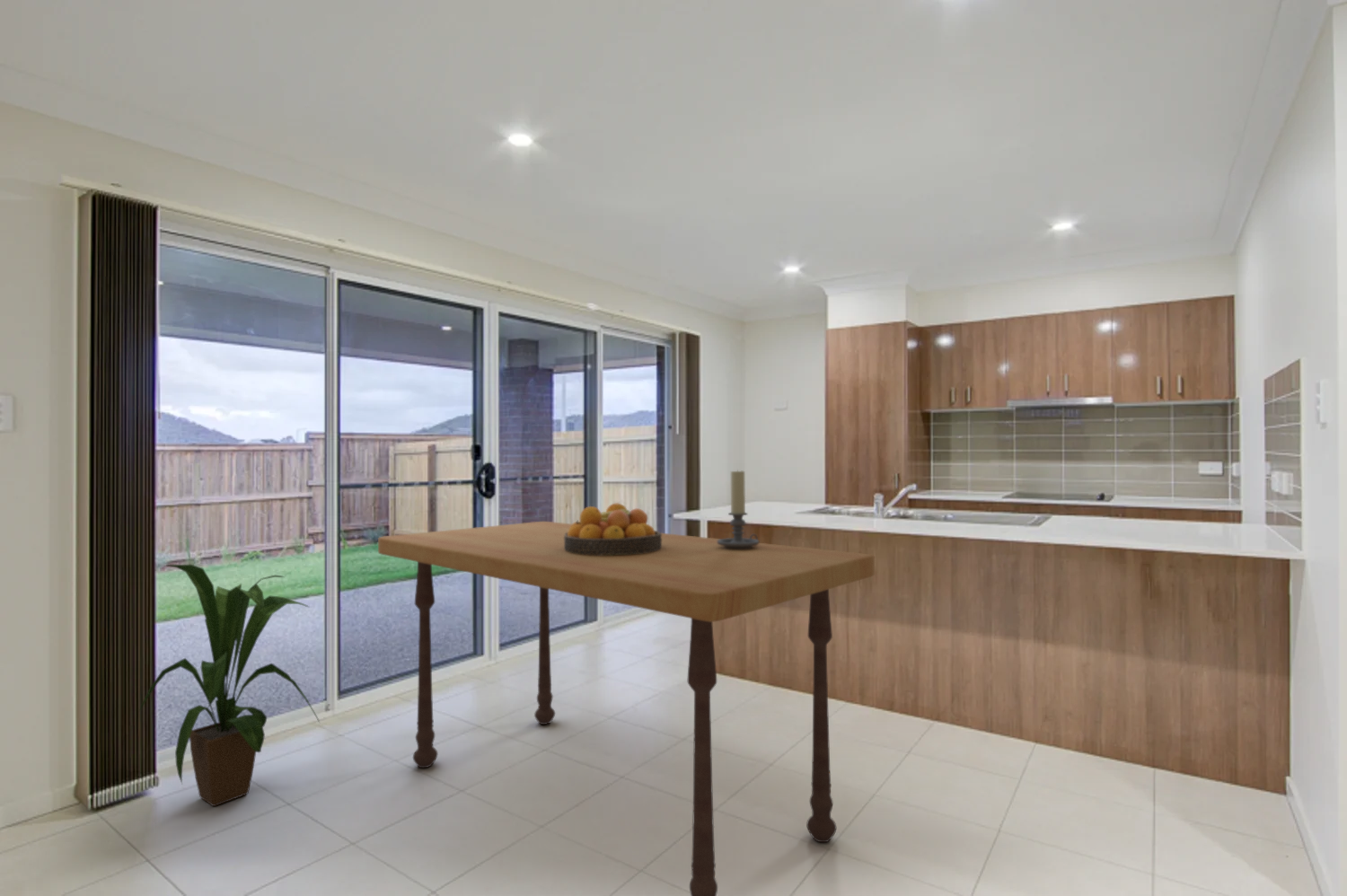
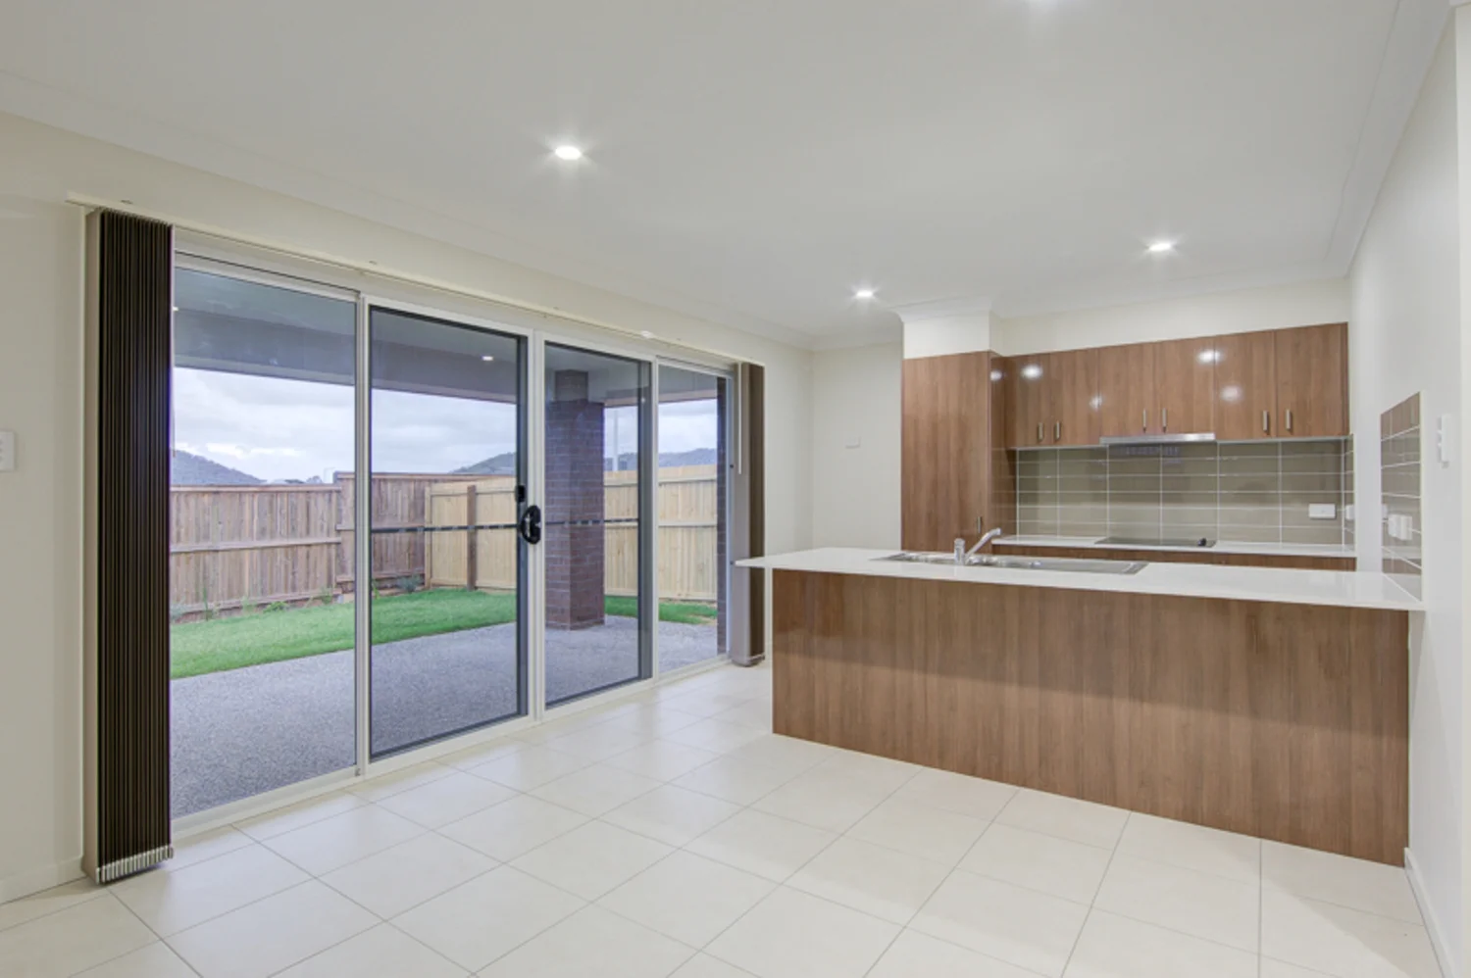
- candle holder (741, 507)
- house plant (243, 668)
- dining table (550, 675)
- fruit bowl (612, 526)
